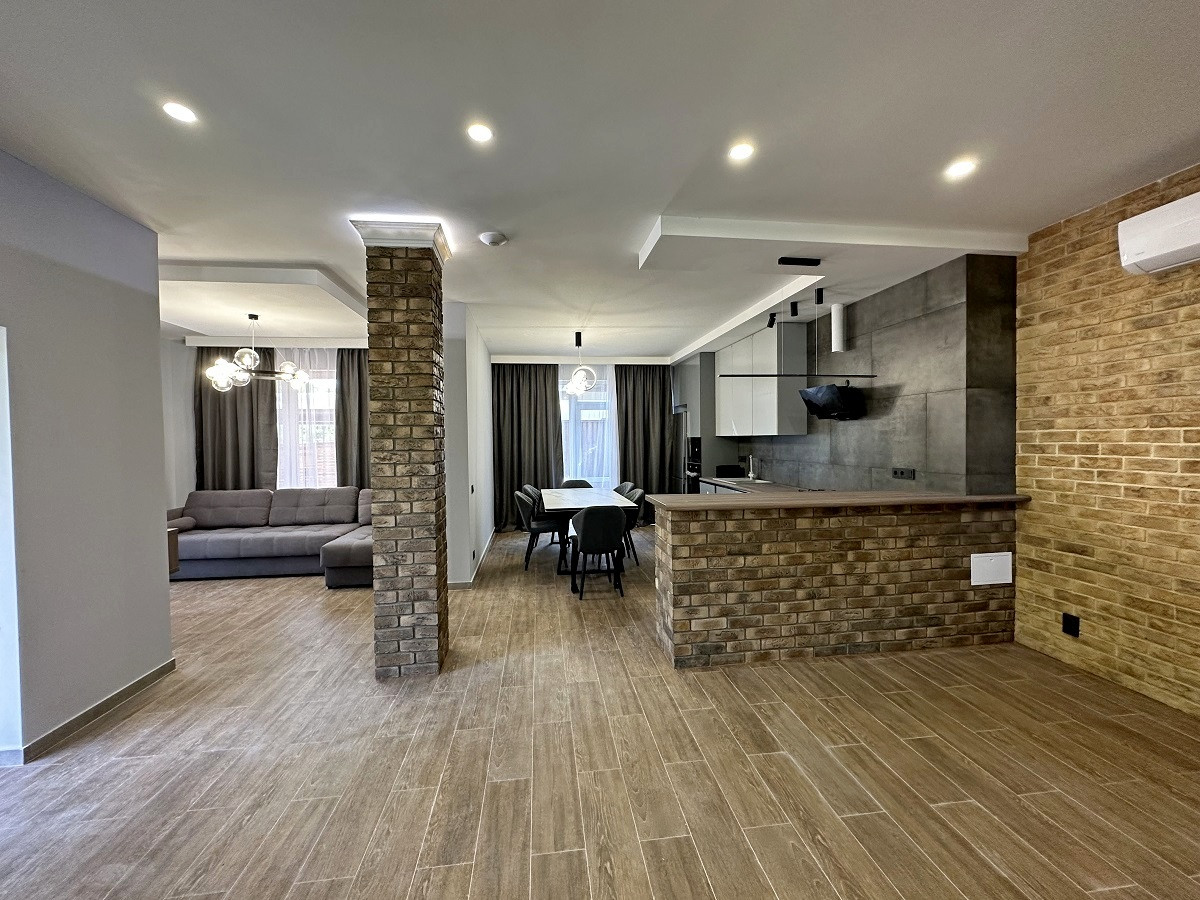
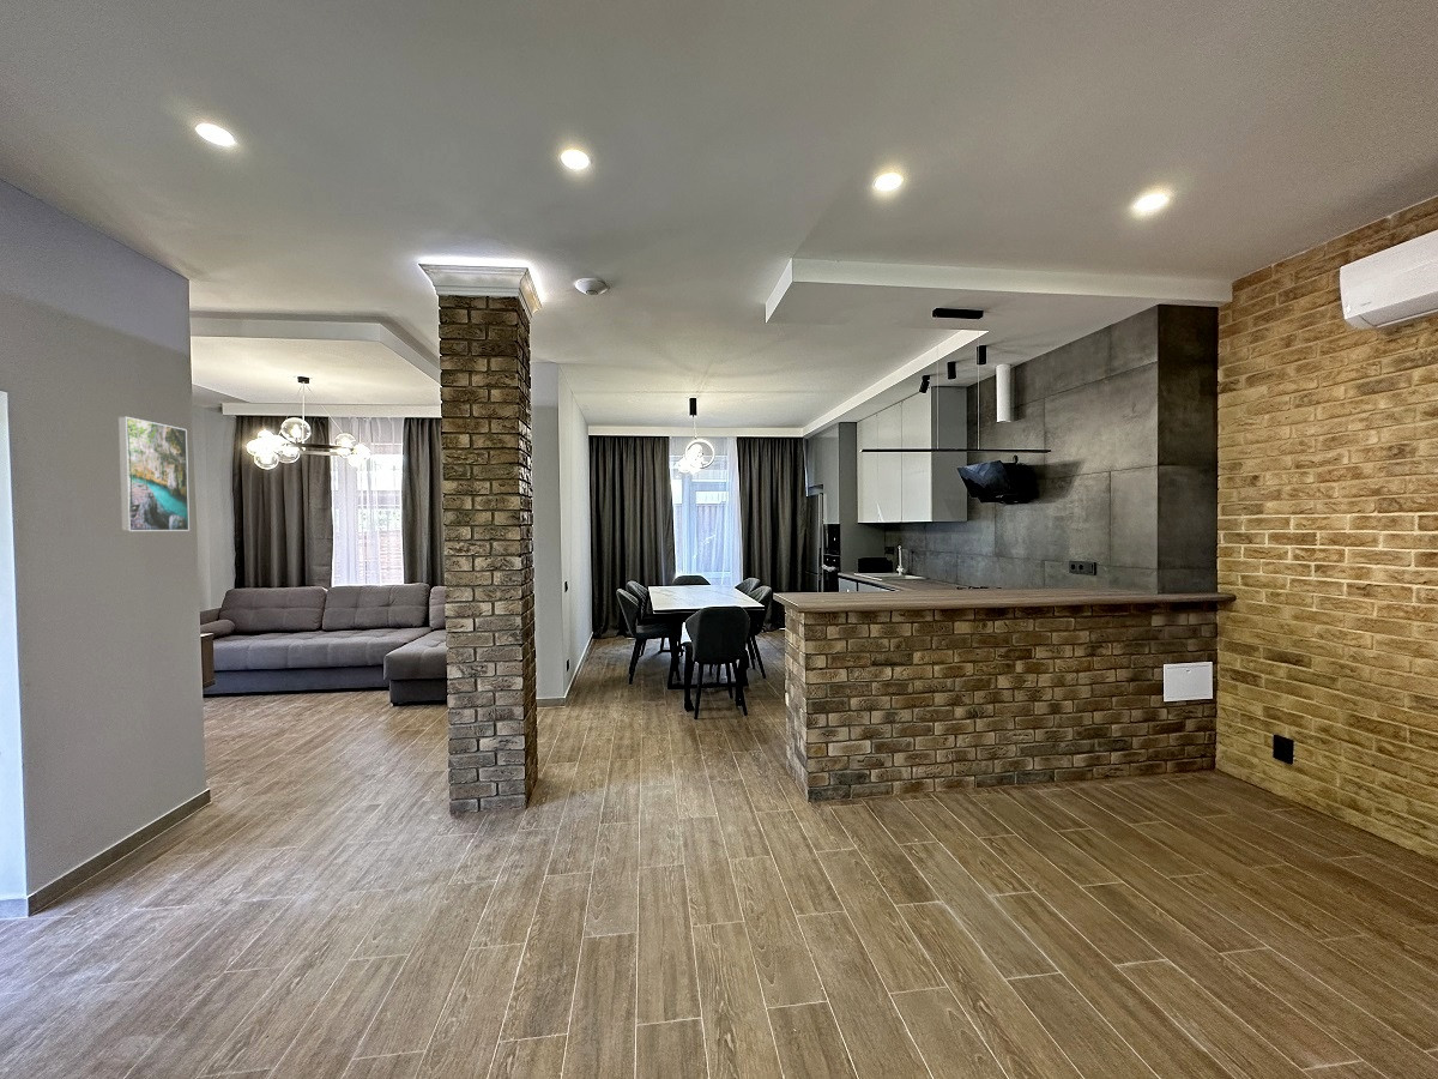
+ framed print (156, 477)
